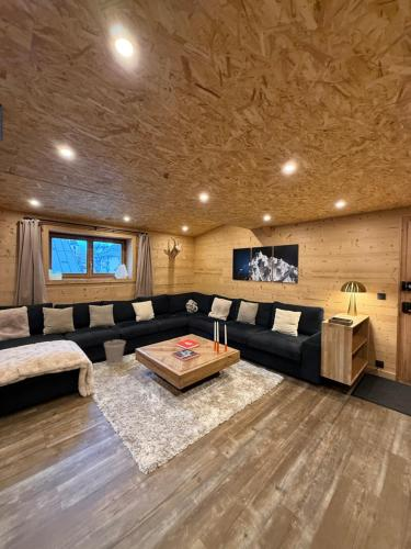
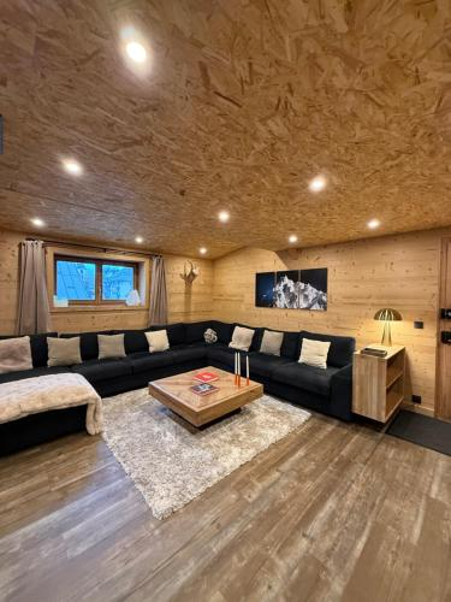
- wastebasket (114, 352)
